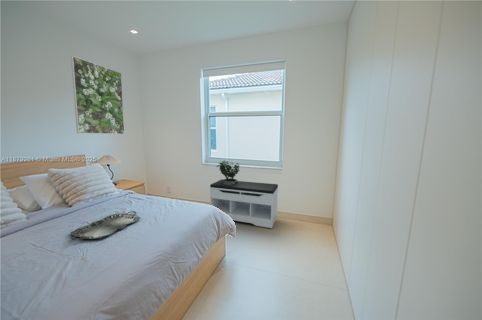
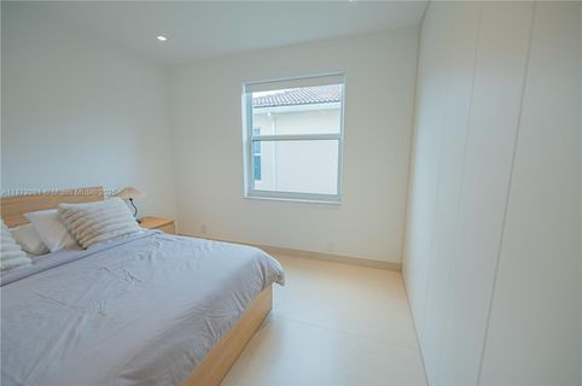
- serving tray (108, 224)
- bench (244, 201)
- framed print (101, 100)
- potted plant (228, 170)
